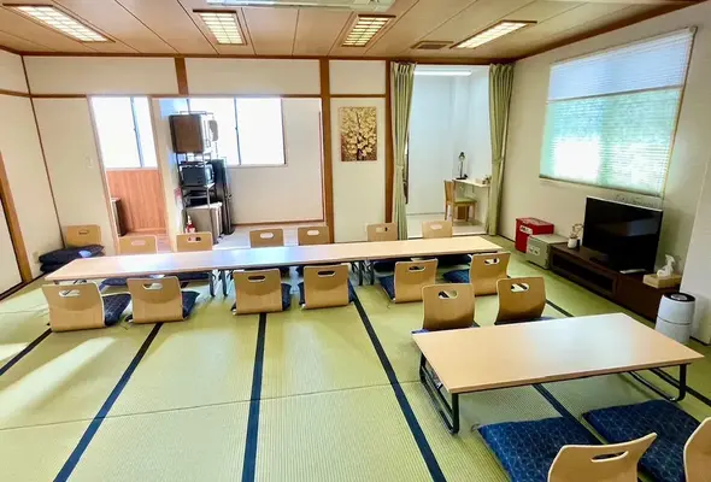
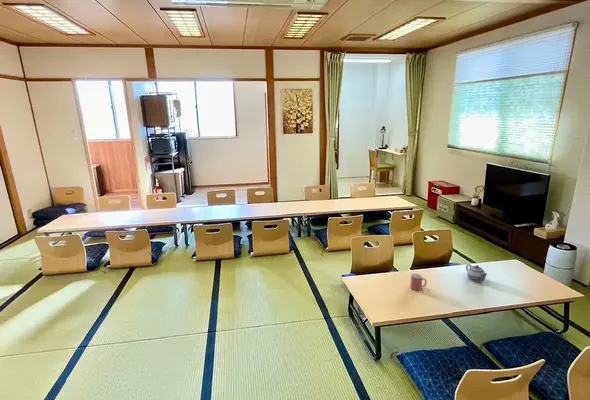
+ mug (418, 281)
+ teapot (476, 272)
